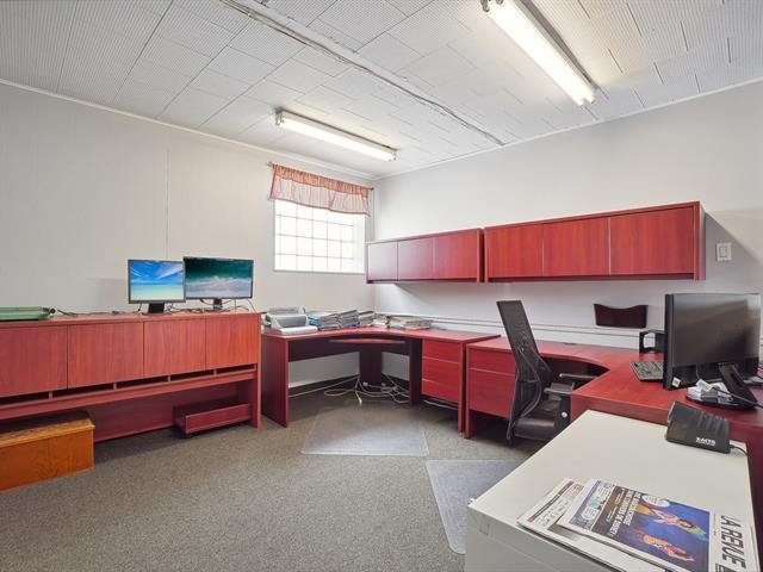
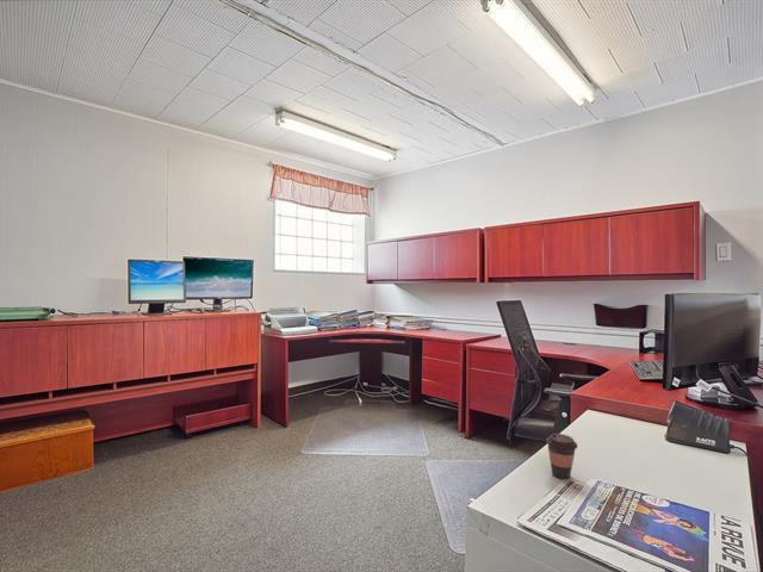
+ coffee cup (560, 455)
